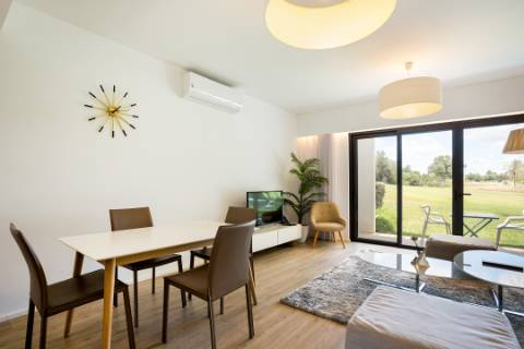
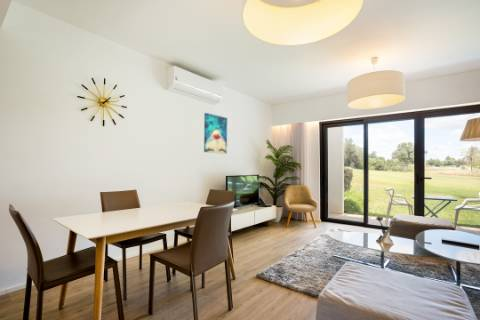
+ wall art (216, 134)
